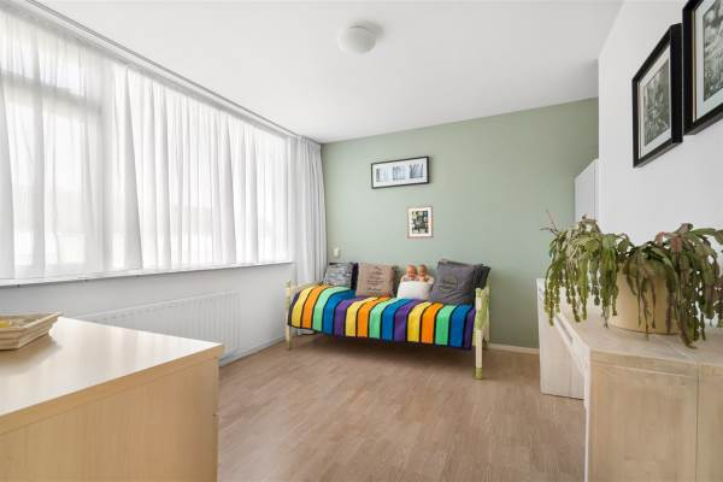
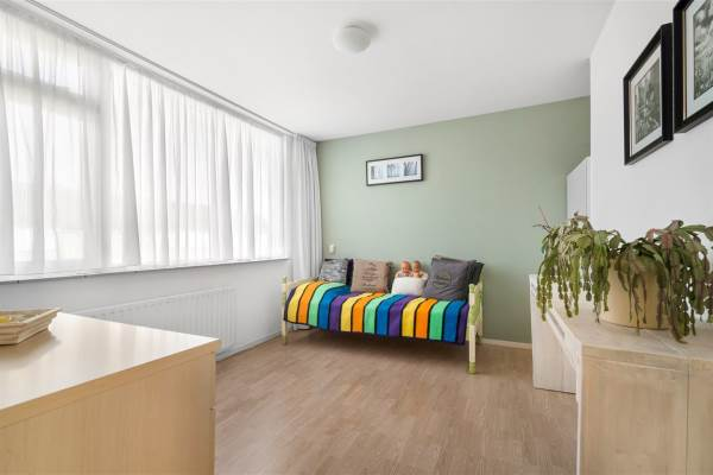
- wall art (419, 222)
